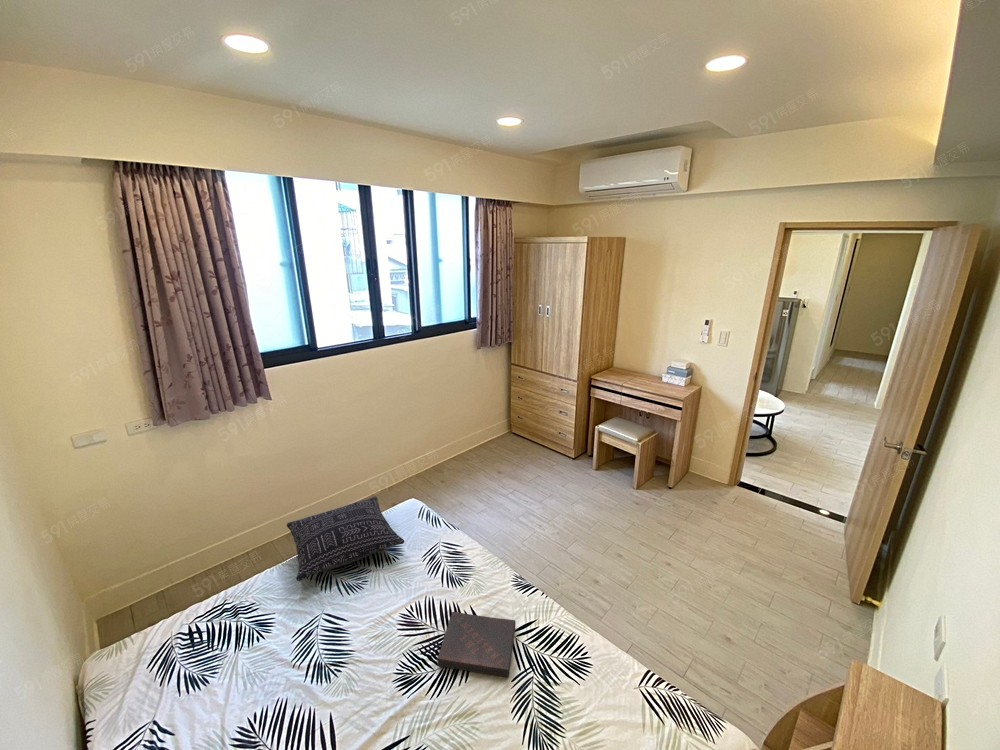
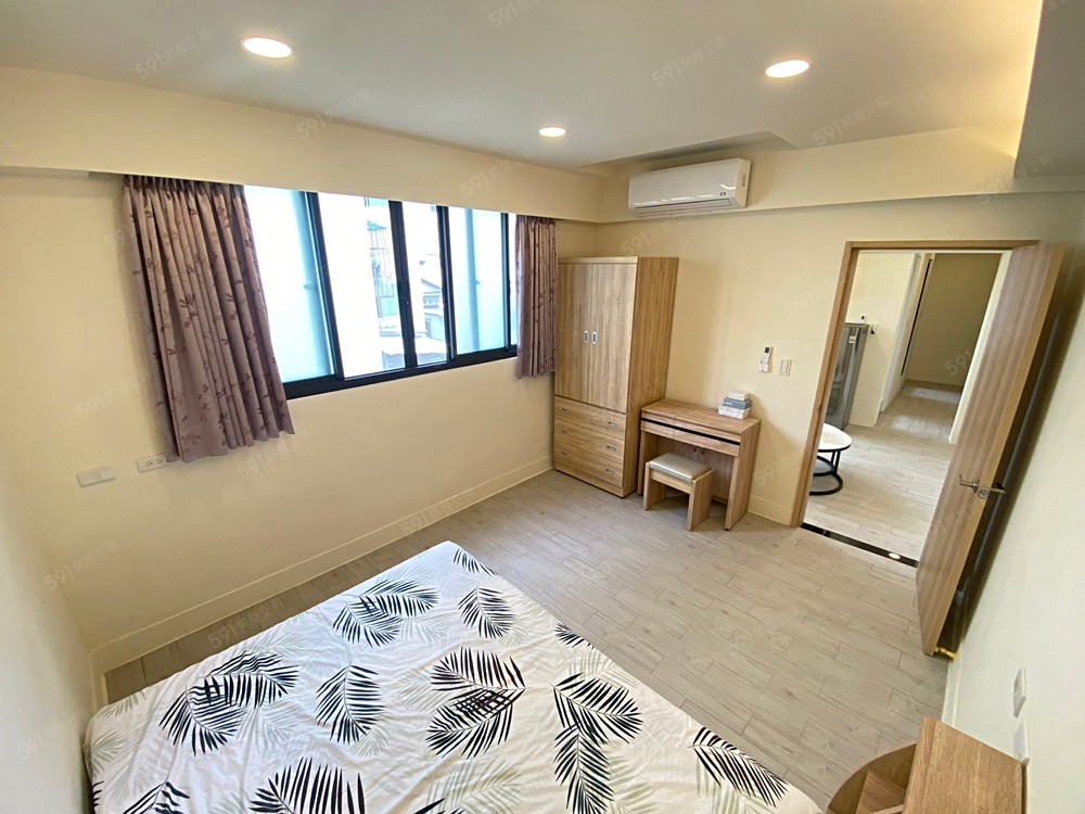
- pillow (342, 532)
- book (478, 642)
